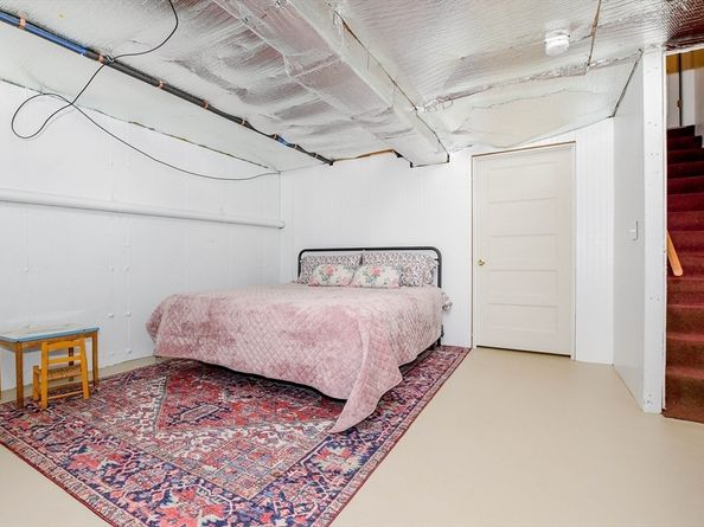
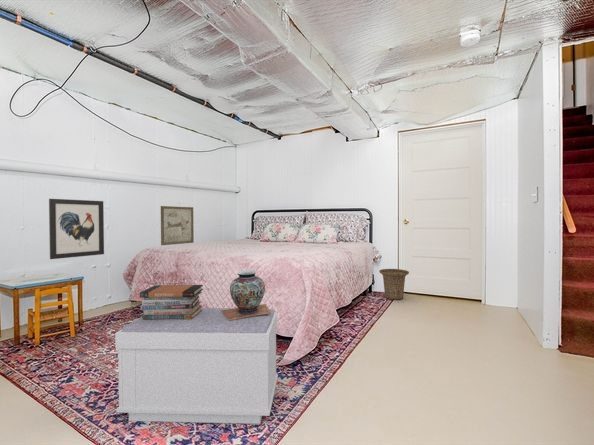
+ wall art (178, 225)
+ decorative vase (245, 292)
+ book stack (172, 301)
+ wall art (78, 228)
+ bench (205, 358)
+ basket (393, 284)
